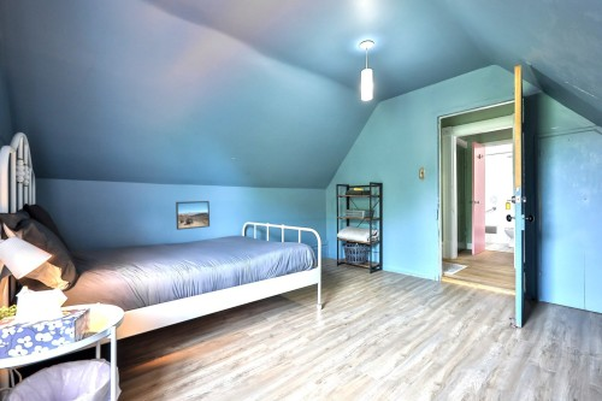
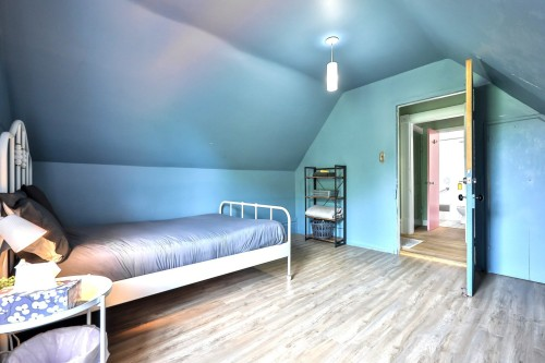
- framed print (193, 214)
